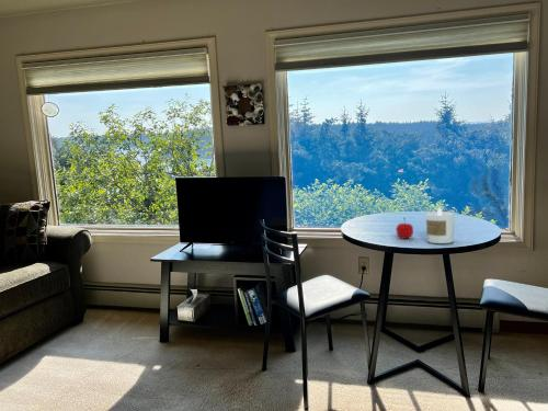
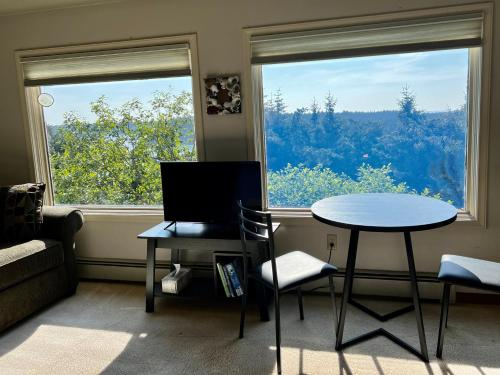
- candle (439, 225)
- fruit (404, 227)
